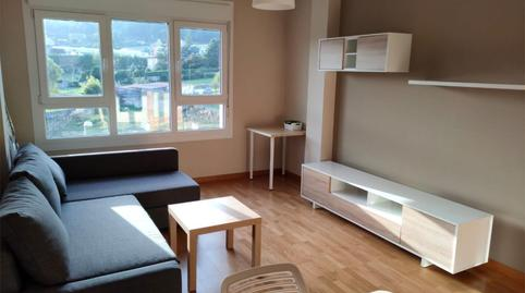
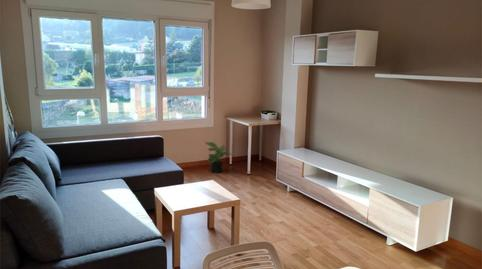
+ potted plant (216, 156)
